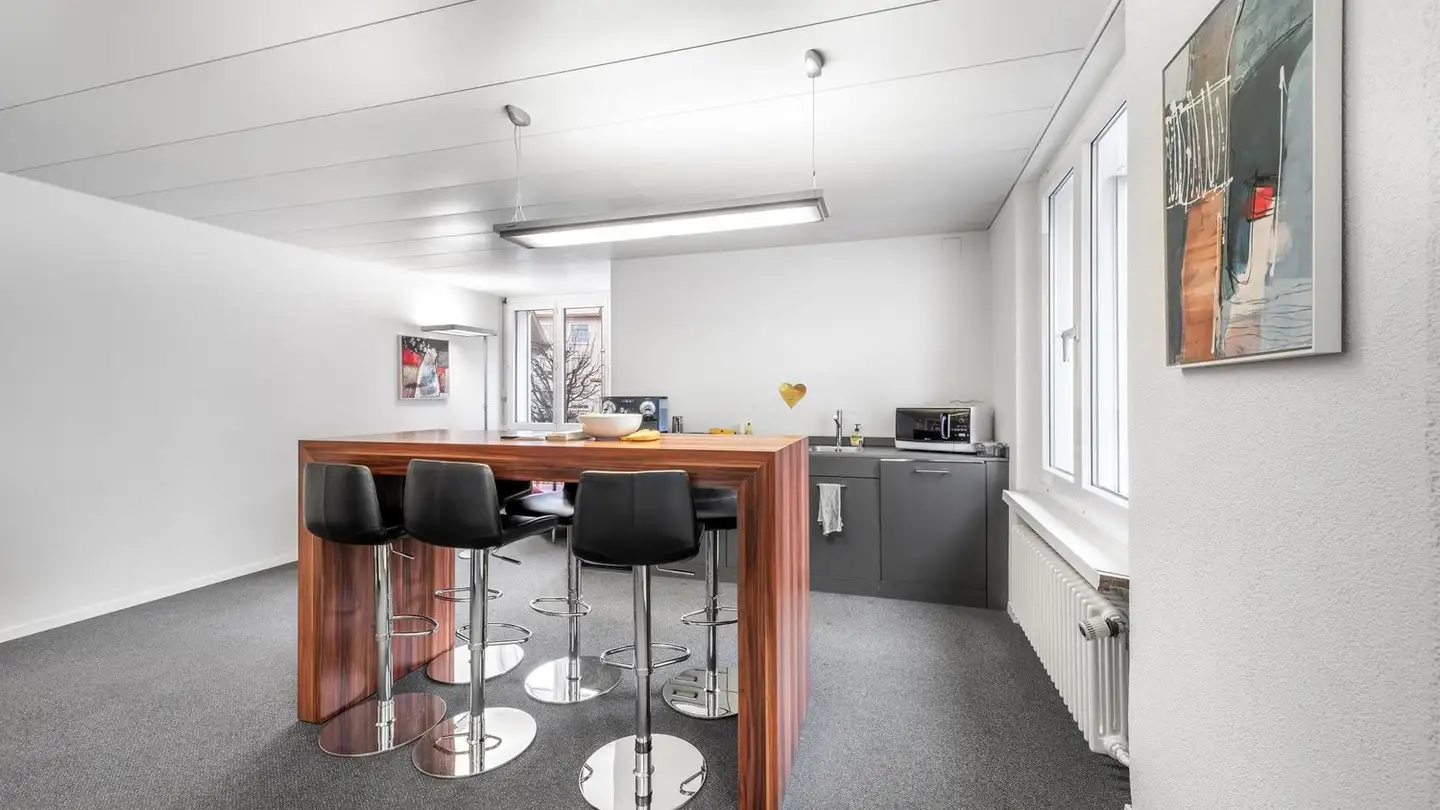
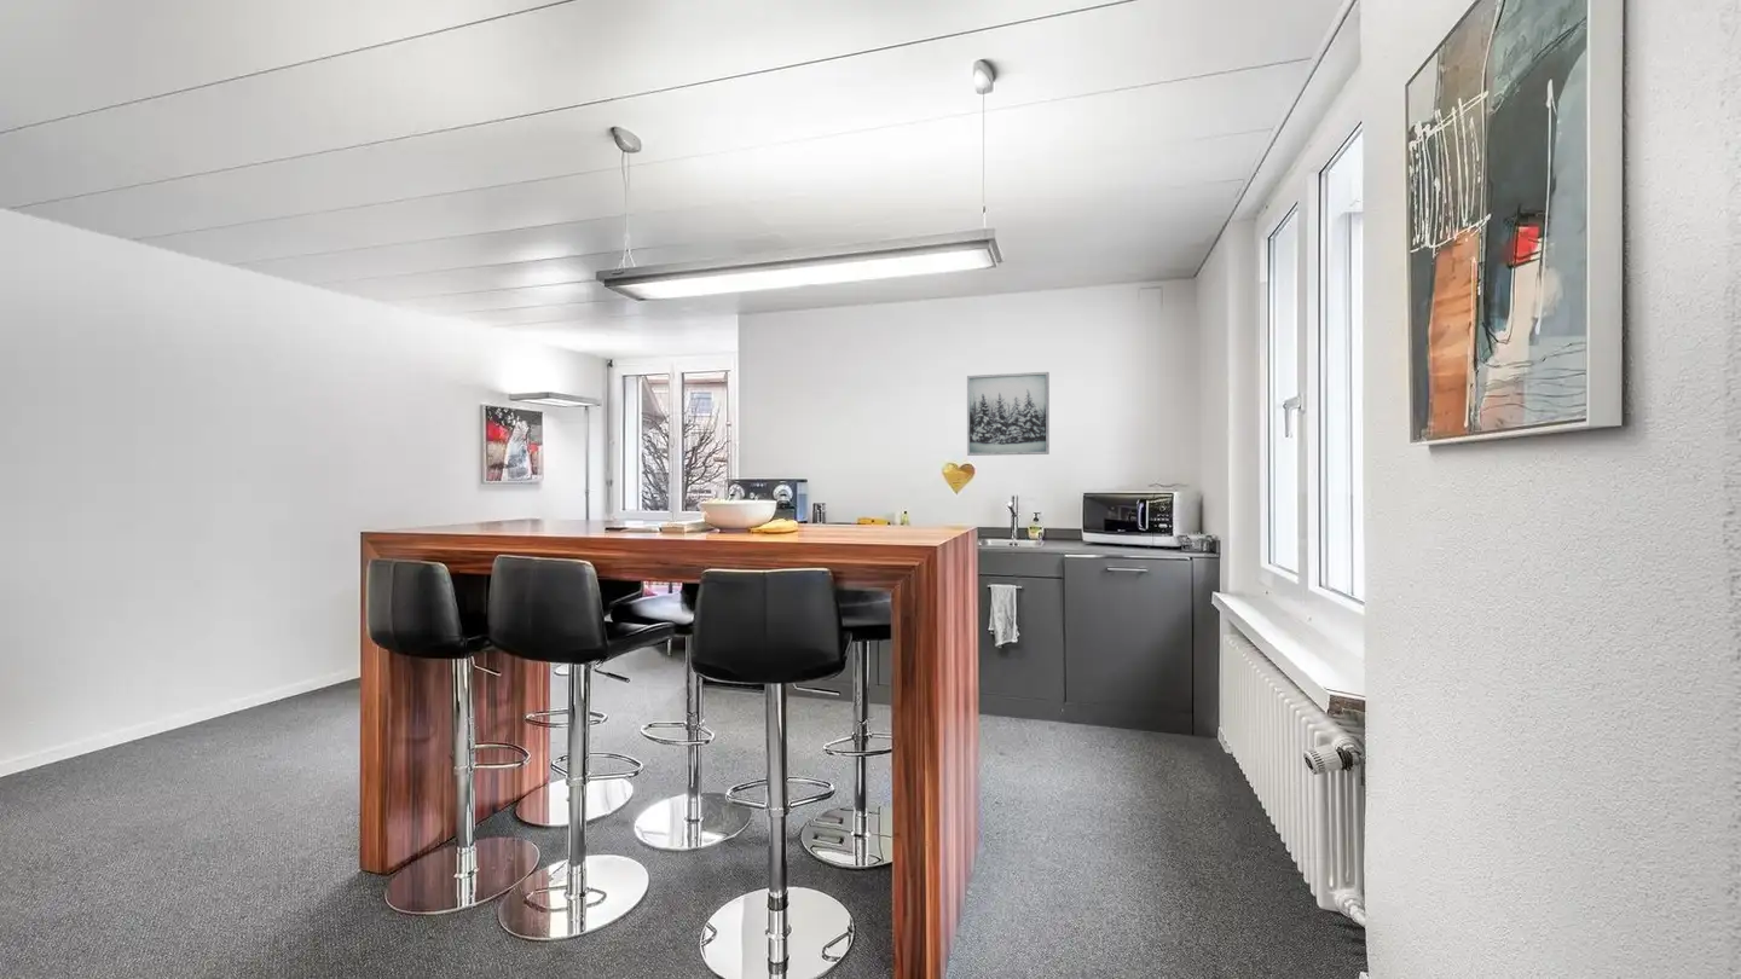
+ wall art (1007, 413)
